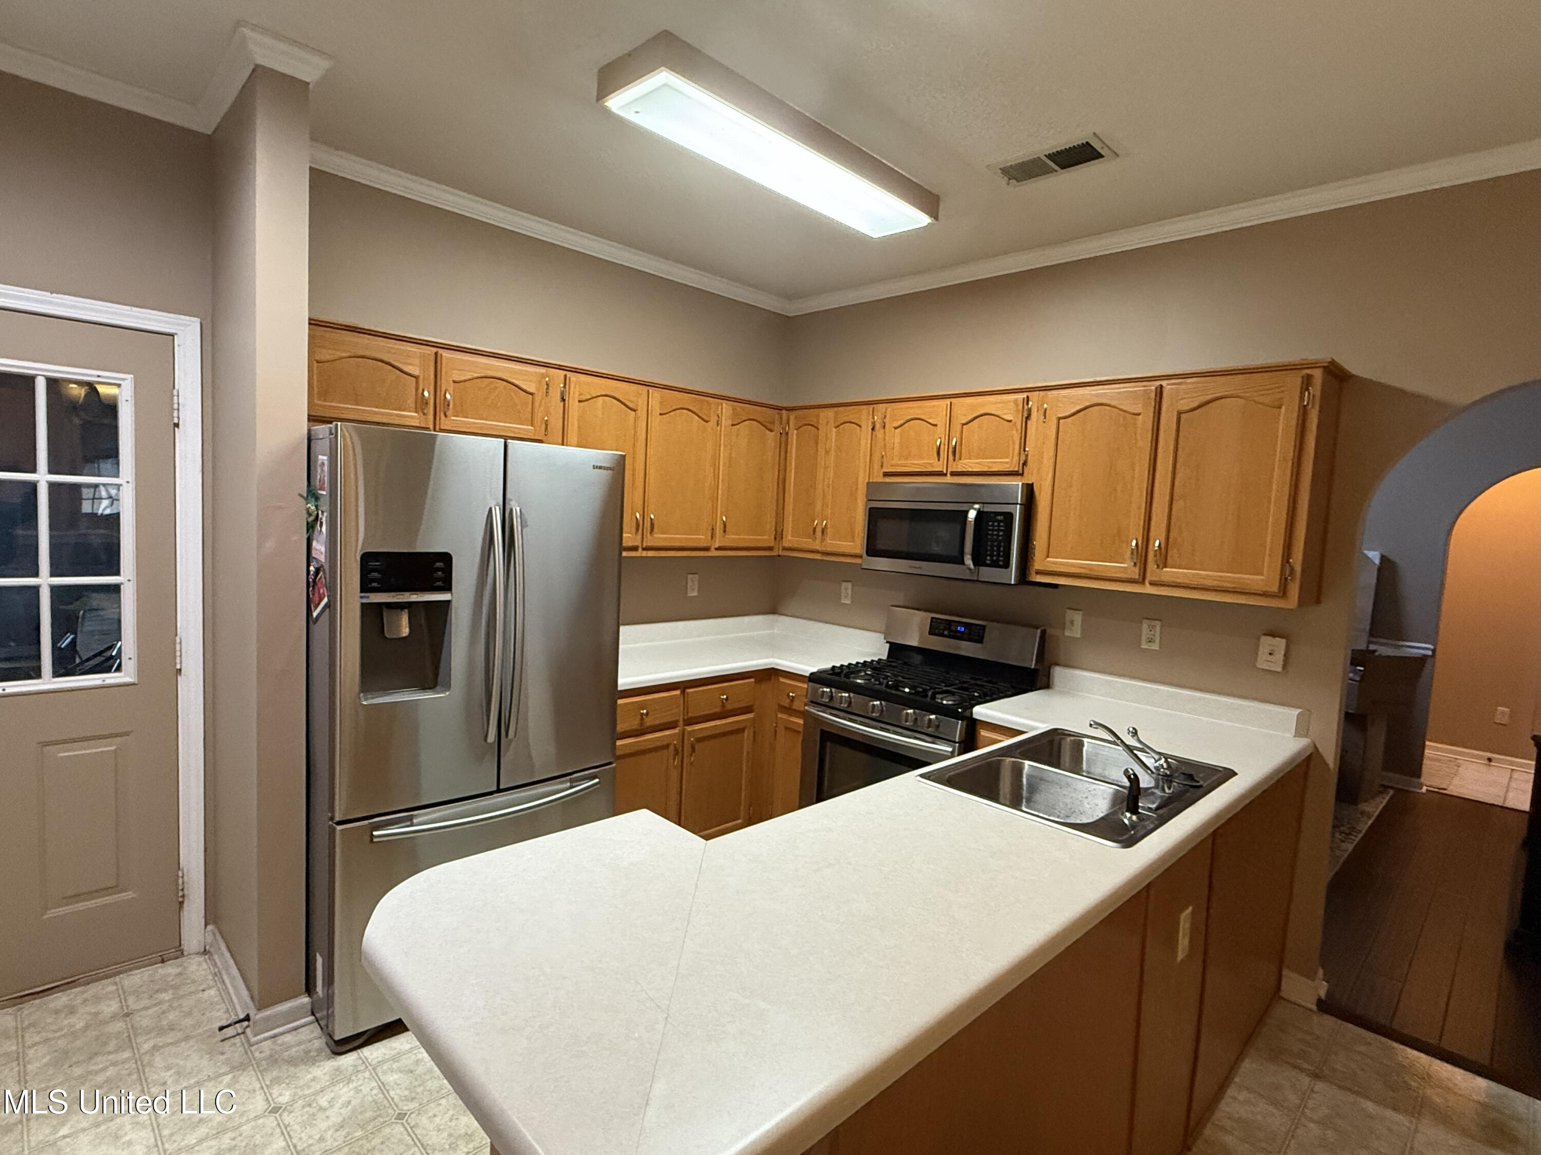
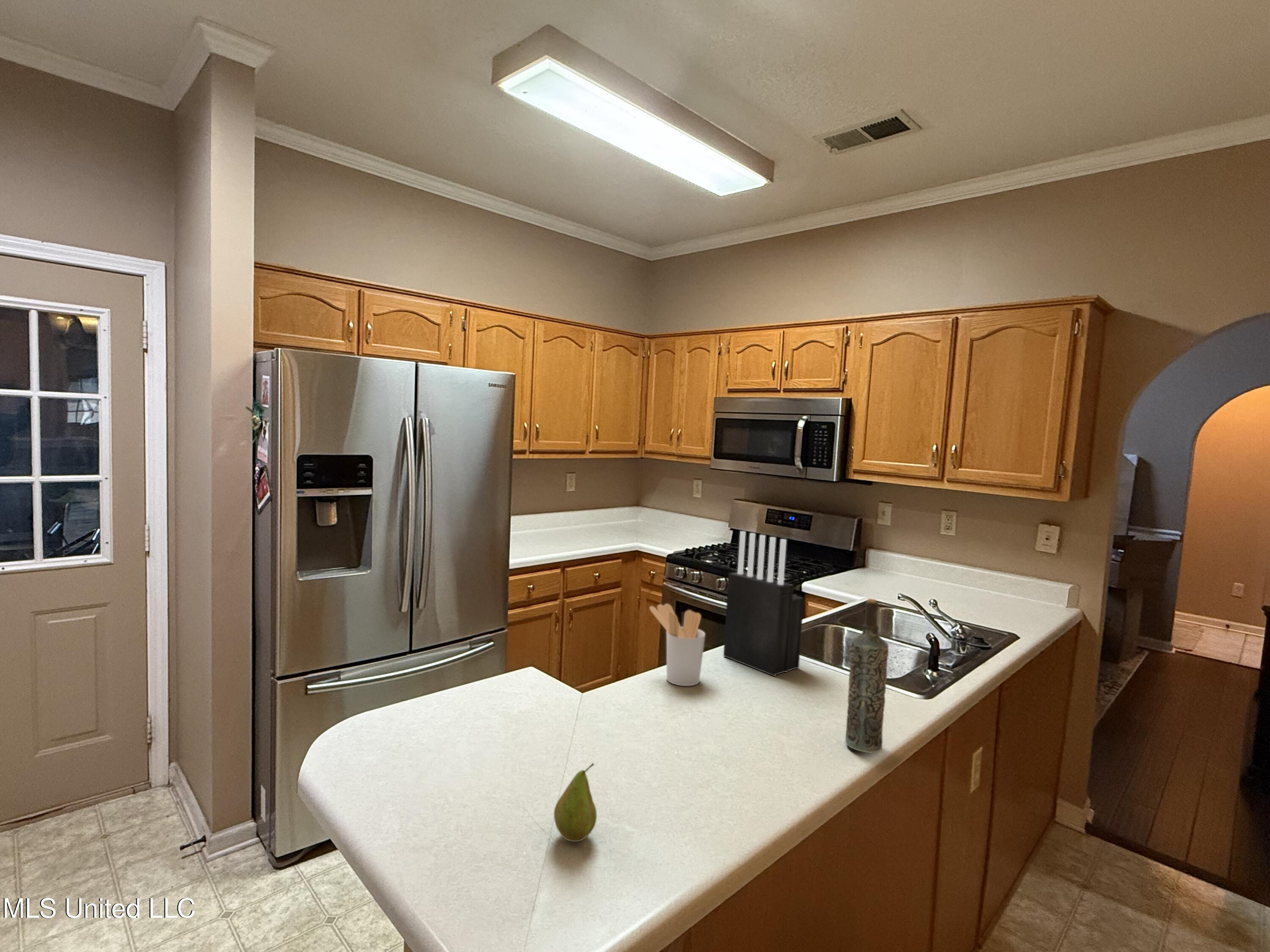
+ utensil holder (676, 642)
+ fruit (576, 798)
+ knife block (767, 598)
+ bottle (868, 674)
